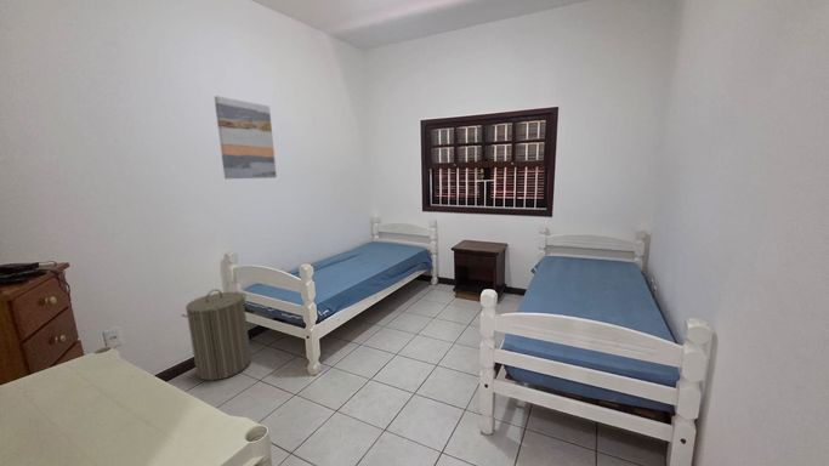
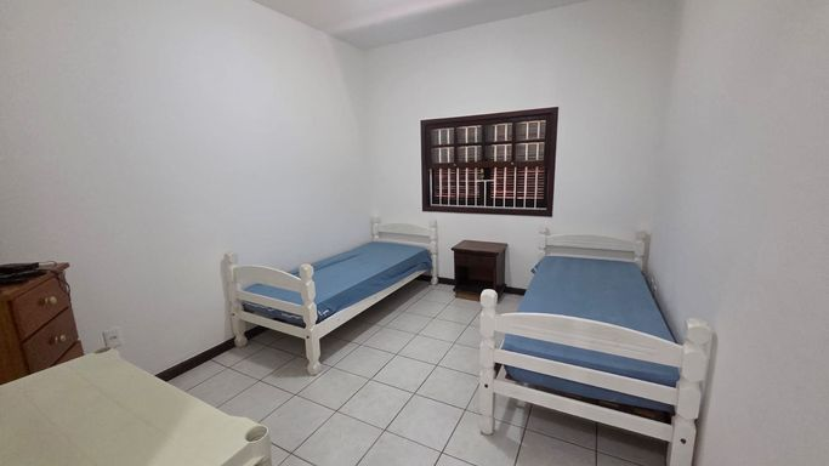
- wall art (248, 140)
- laundry hamper (220, 328)
